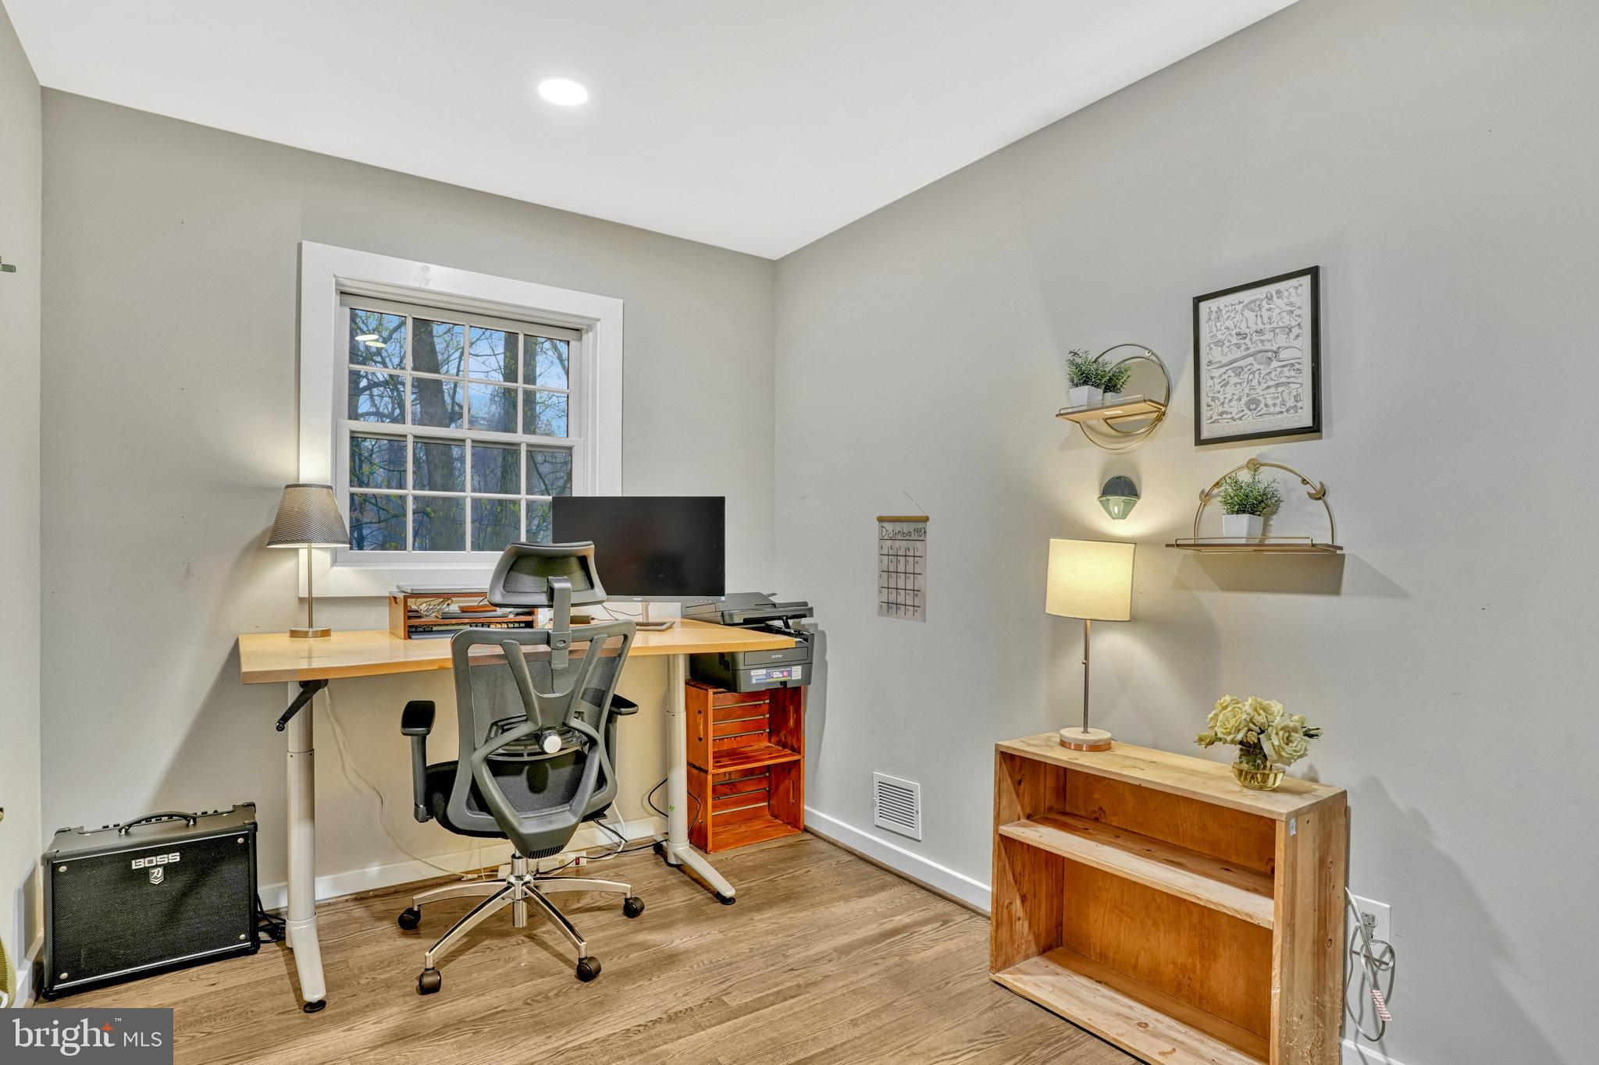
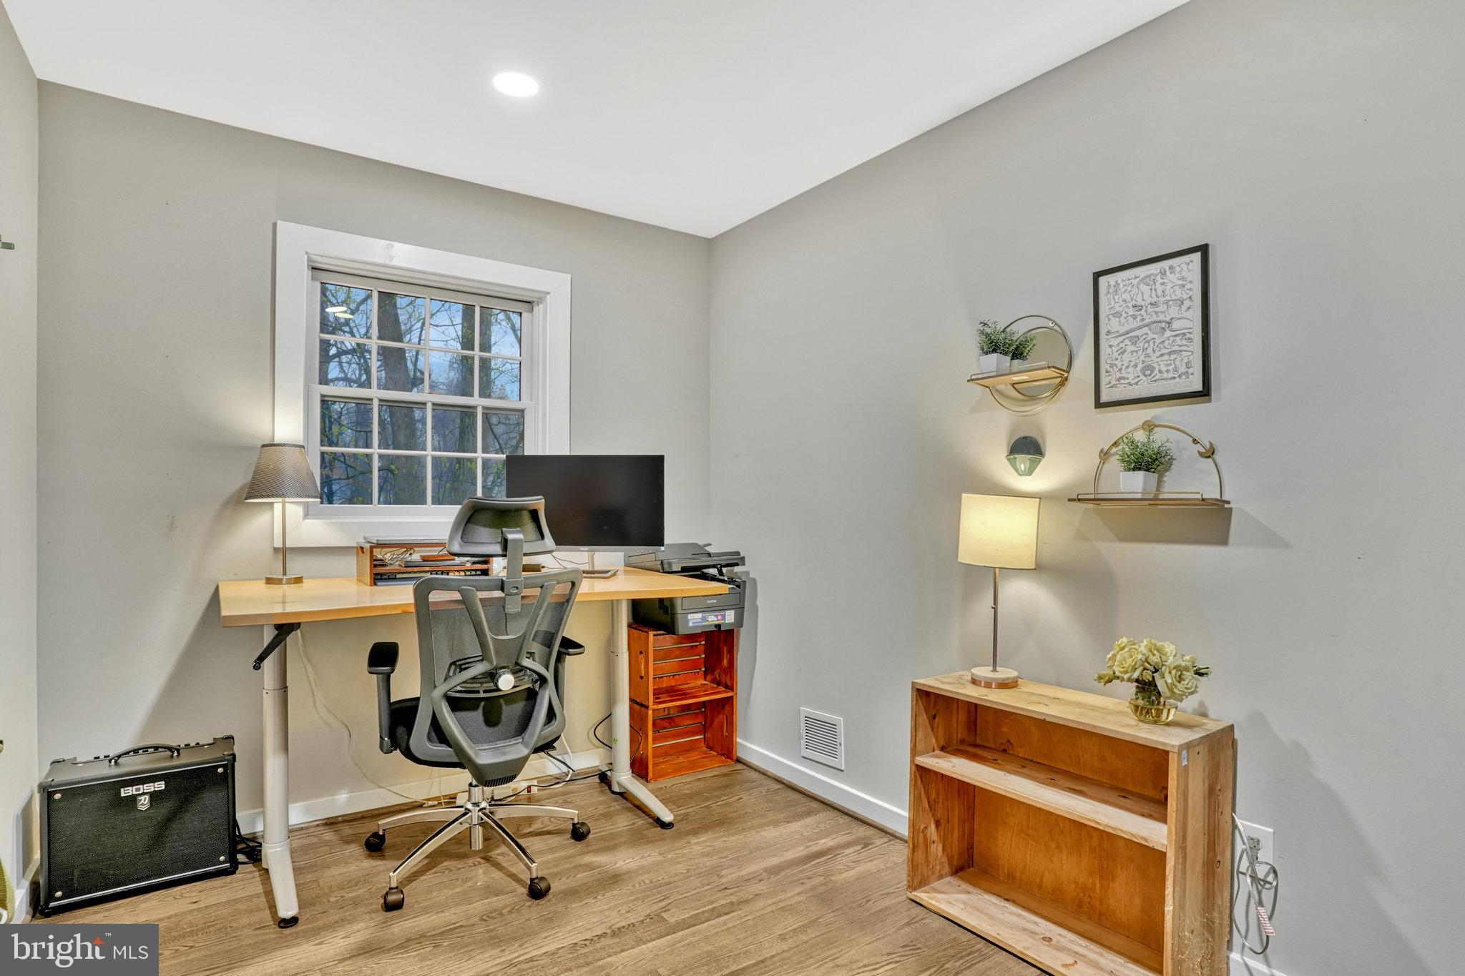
- calendar (902, 555)
